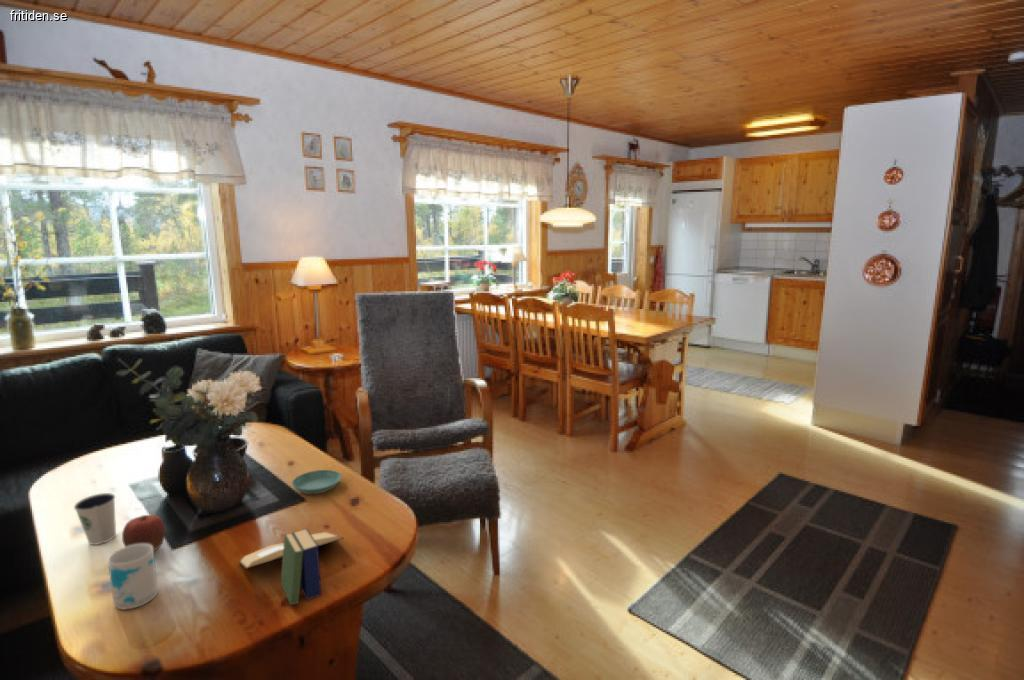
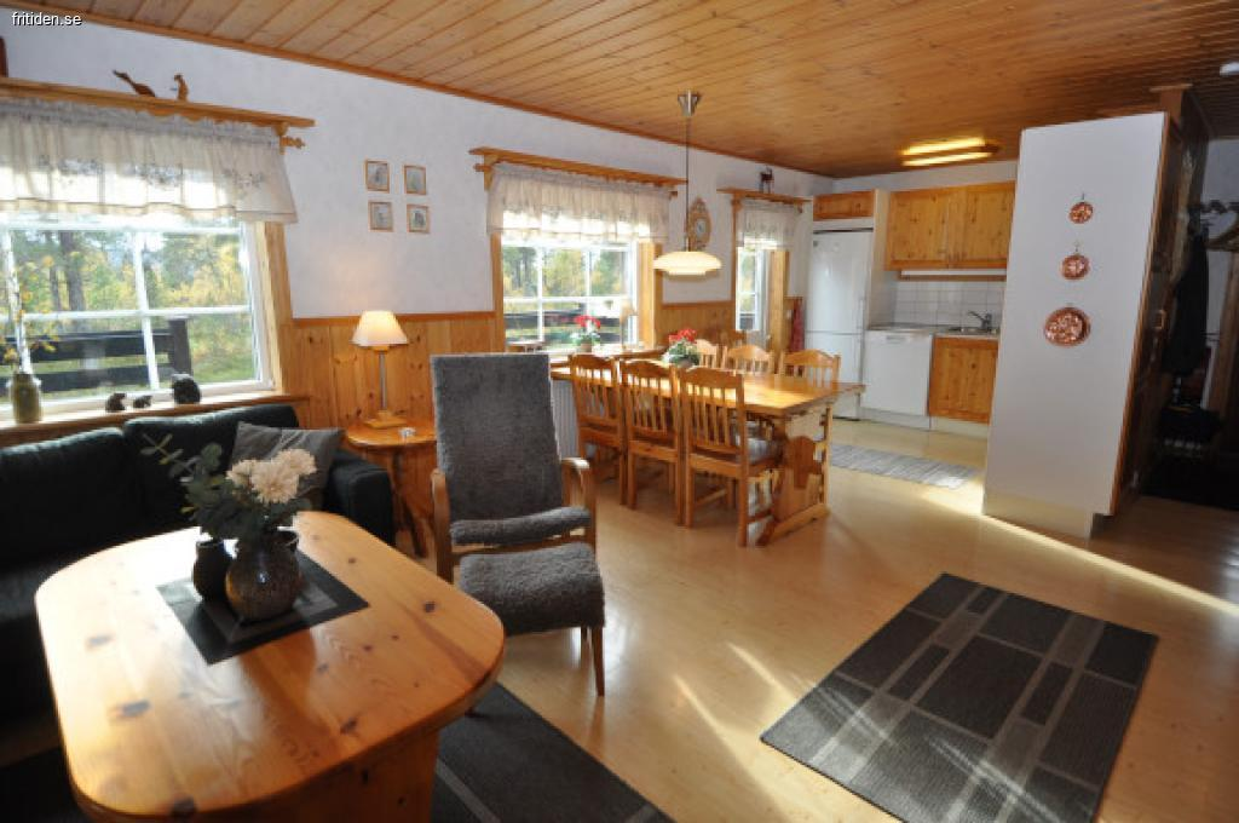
- dixie cup (97, 520)
- apple (144, 533)
- book (297, 547)
- mug (129, 573)
- saucer (317, 483)
